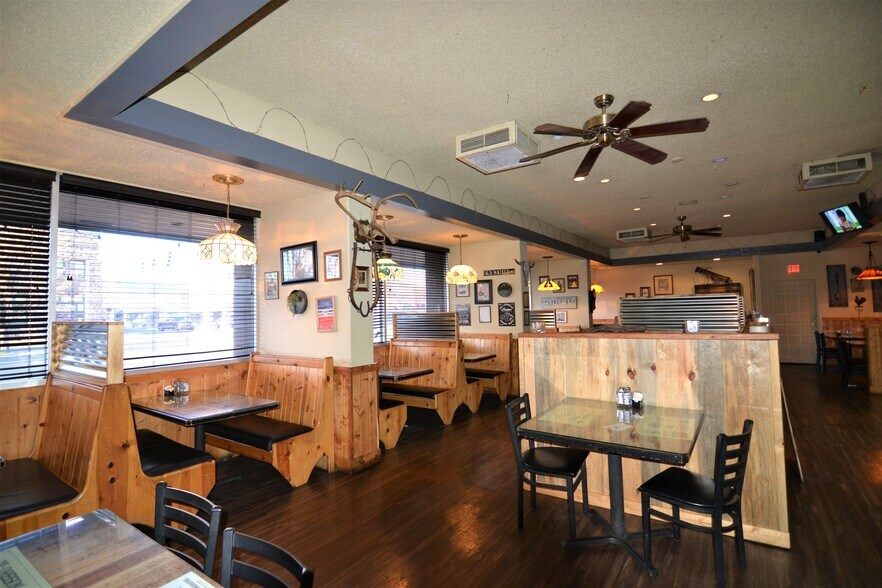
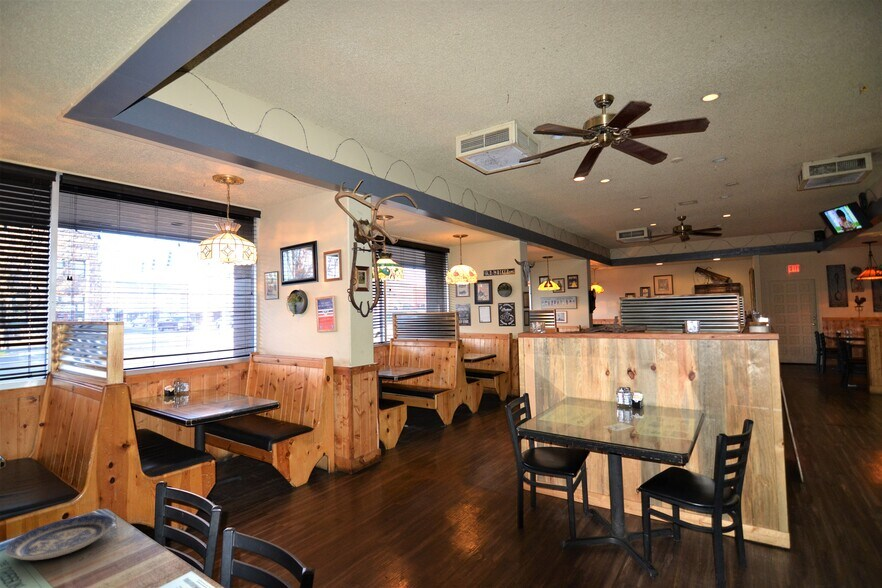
+ plate (62, 539)
